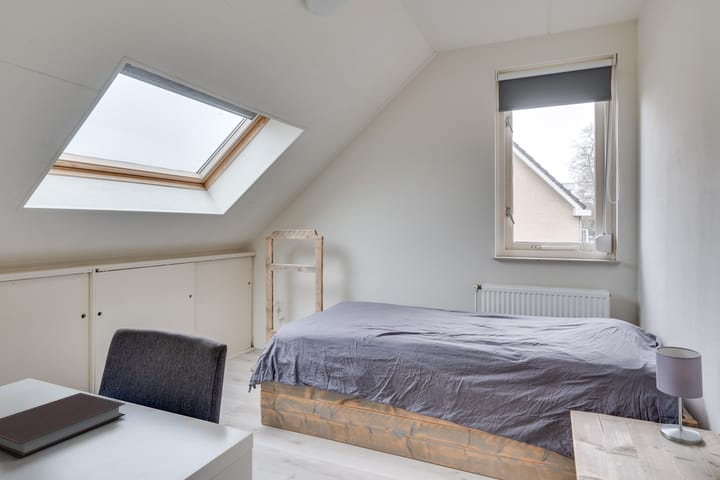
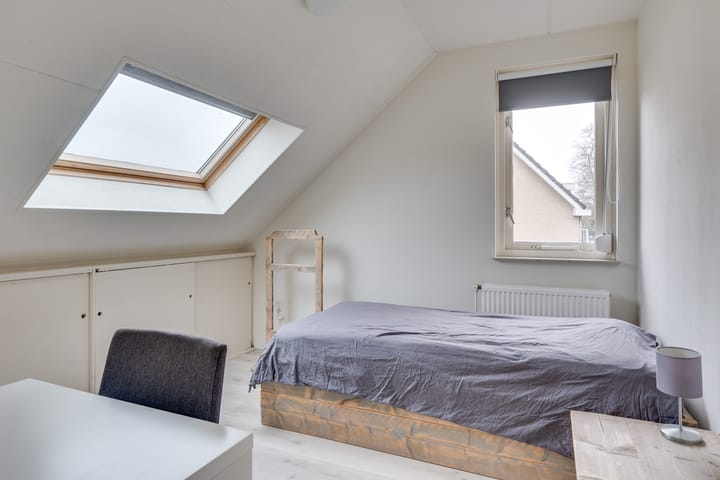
- notebook (53, 420)
